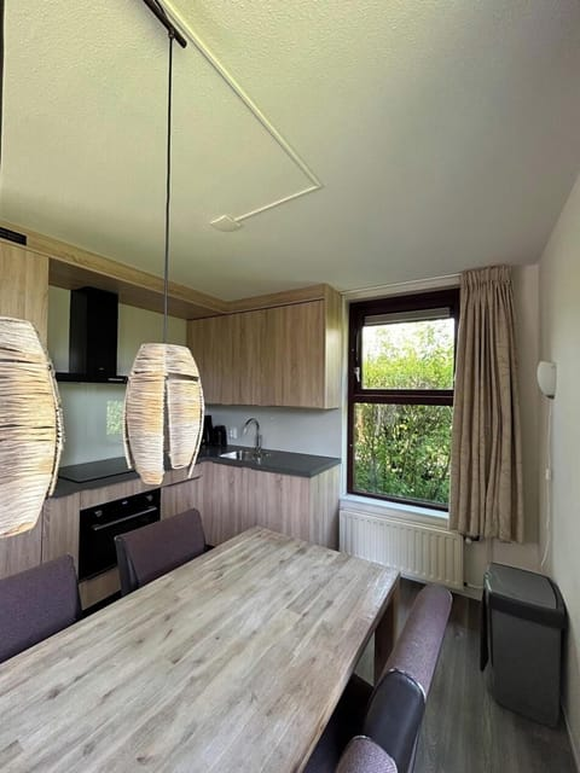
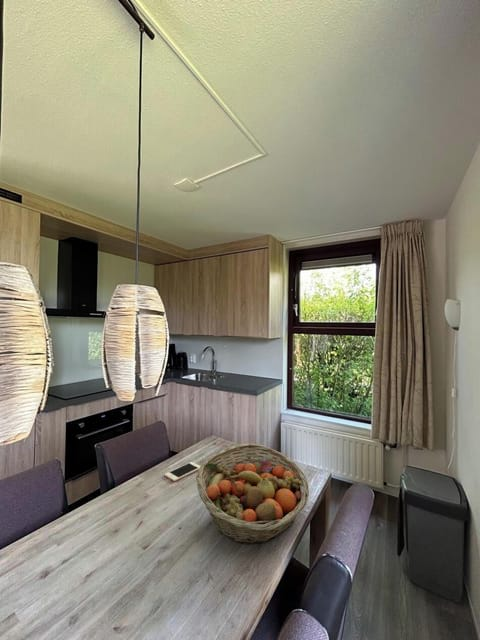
+ fruit basket (253, 488)
+ cell phone (183, 471)
